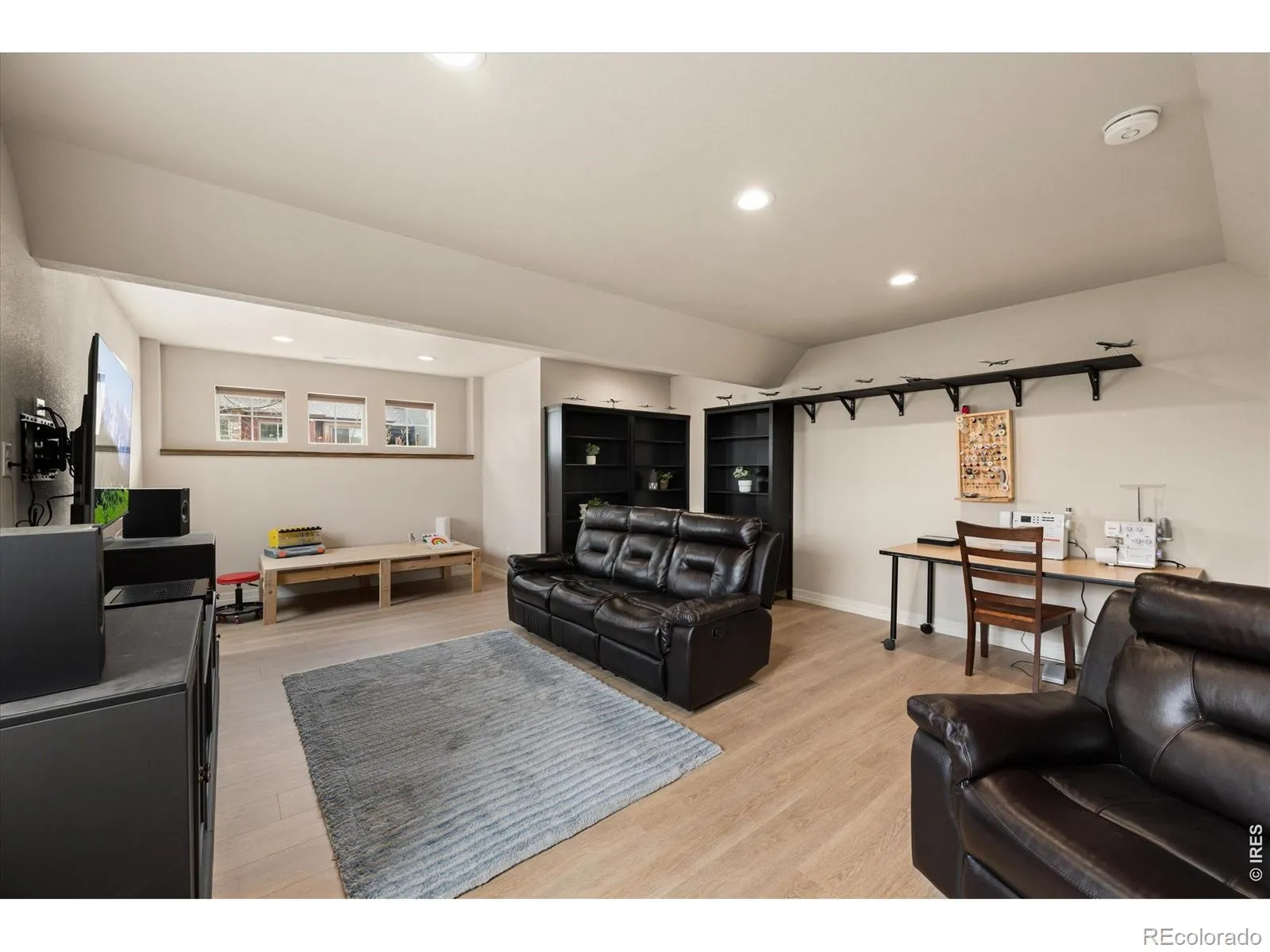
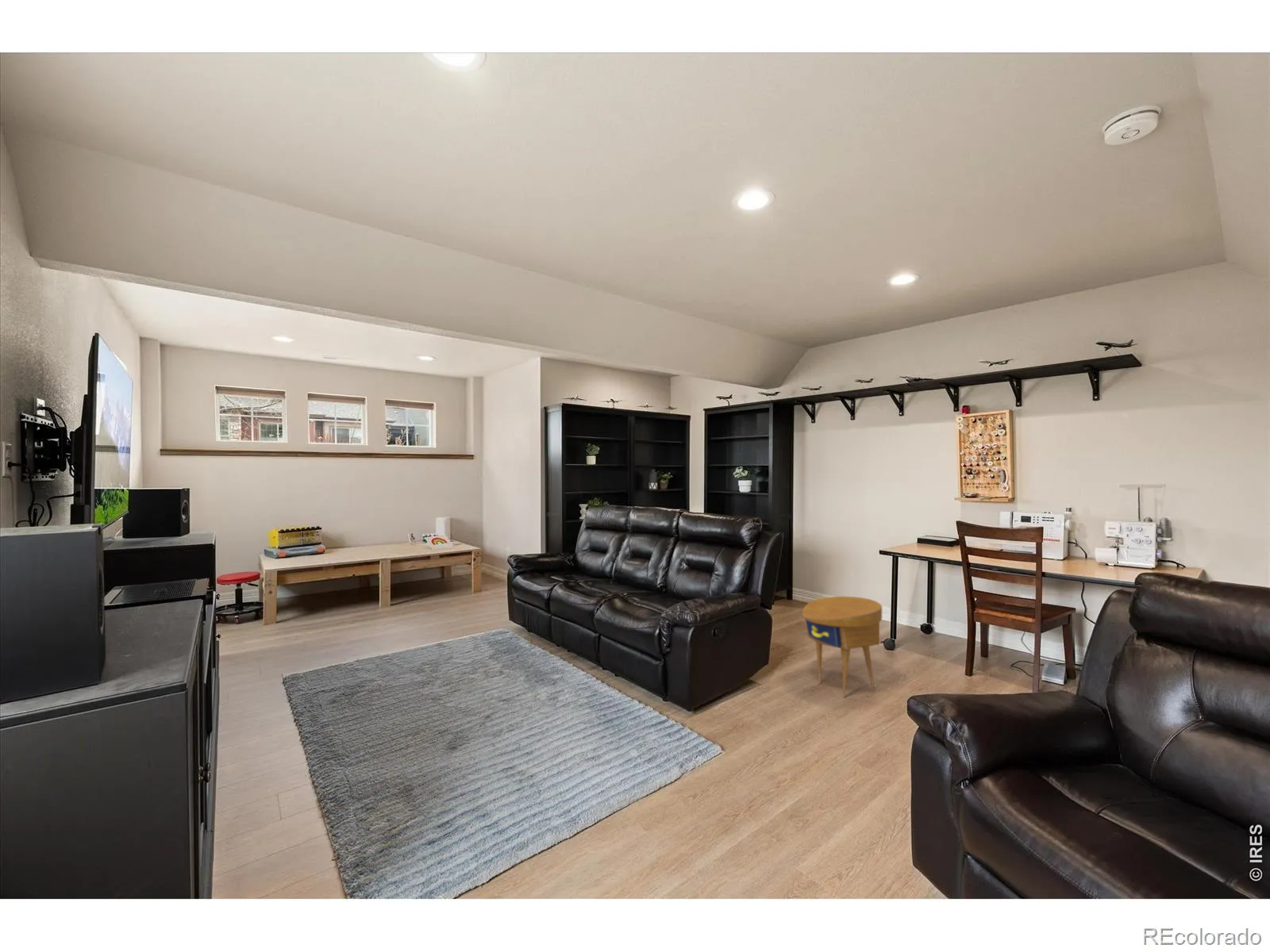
+ side table (841, 643)
